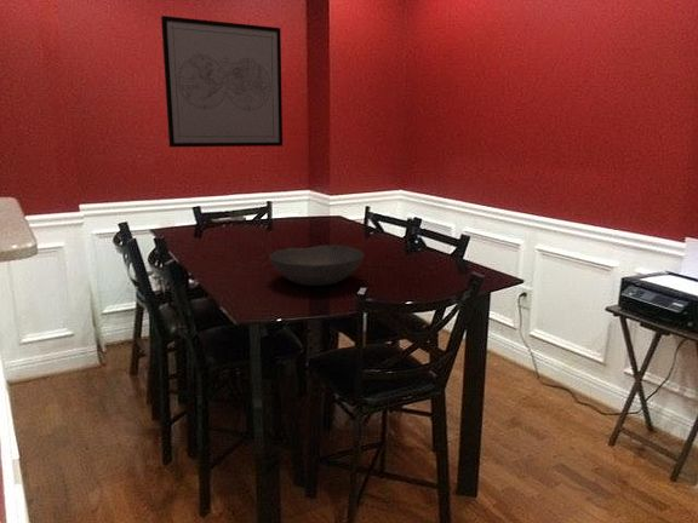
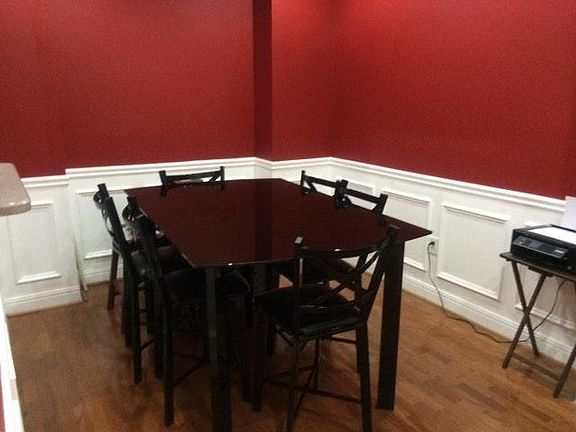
- wall art (225, 86)
- bowl (316, 268)
